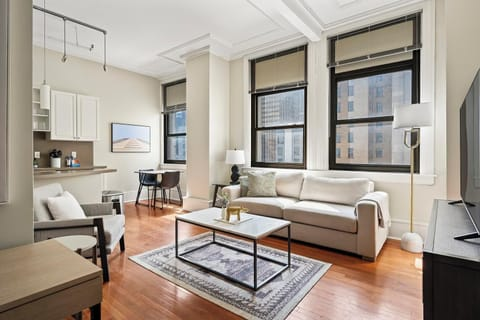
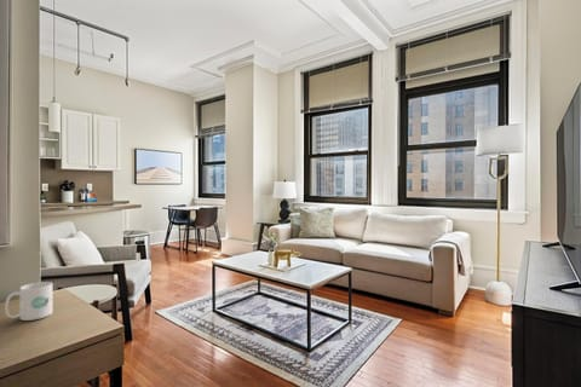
+ mug (29, 301)
